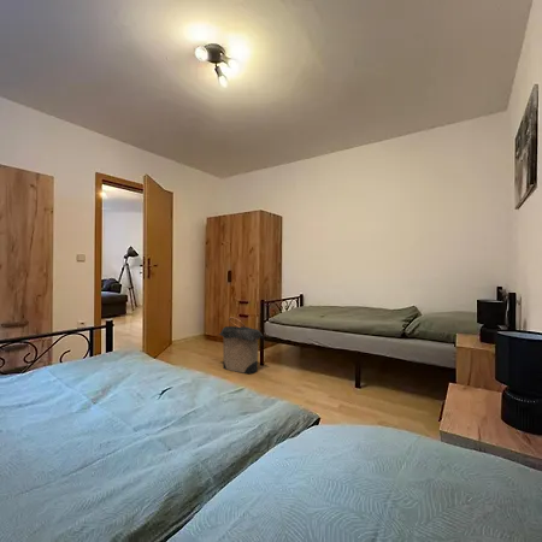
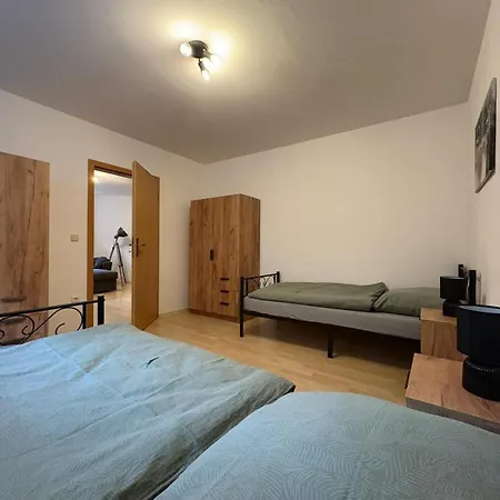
- laundry hamper (241, 342)
